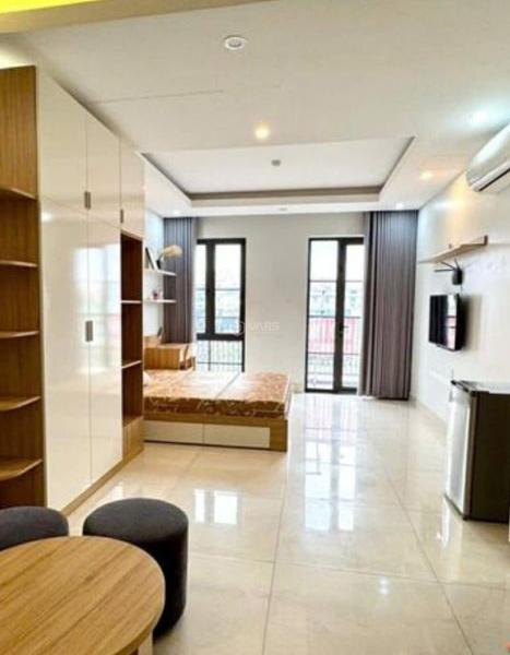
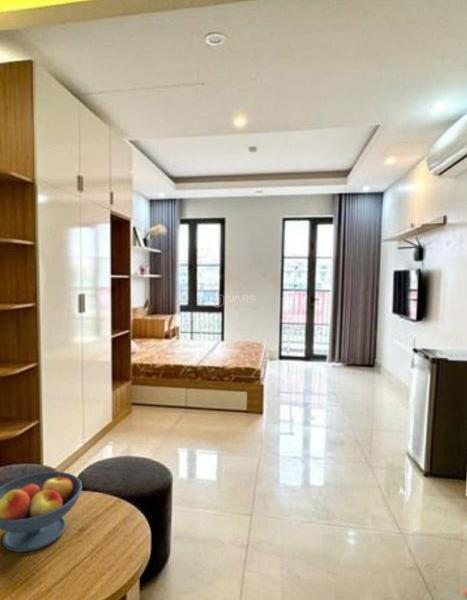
+ fruit bowl (35, 506)
